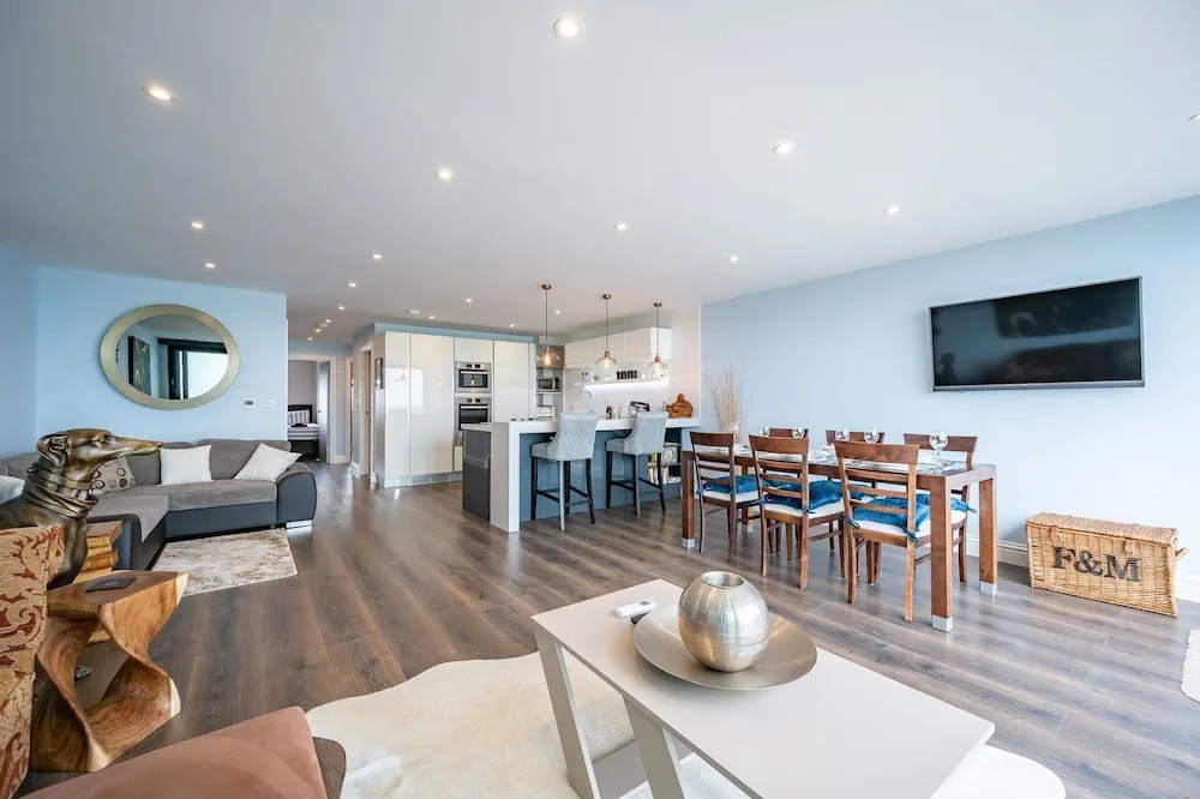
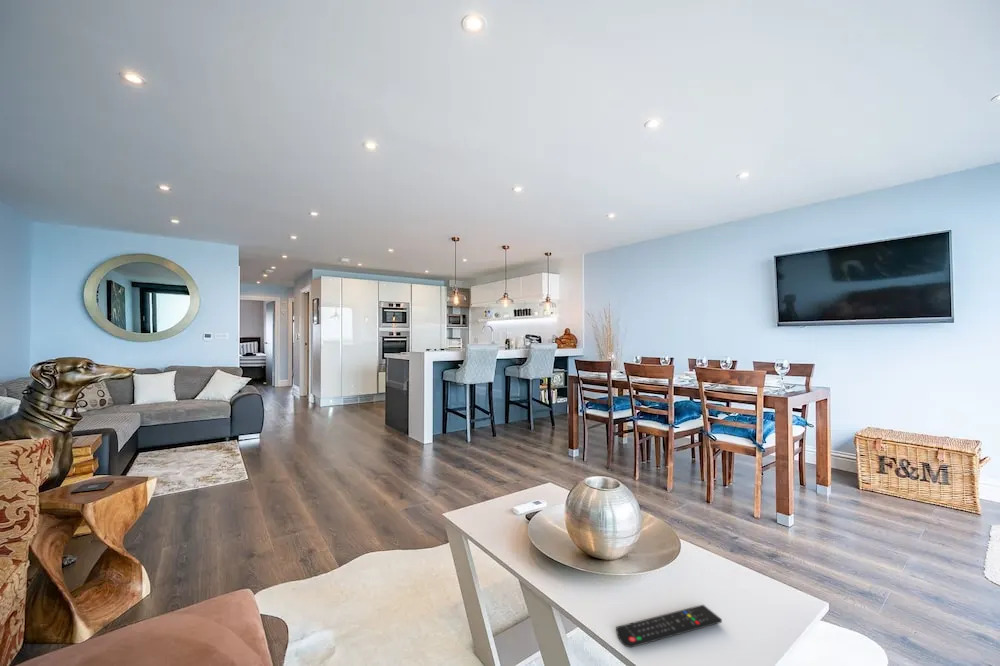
+ remote control (668, 626)
